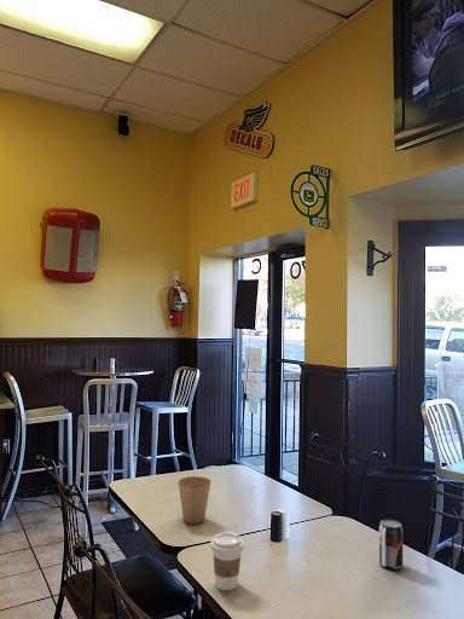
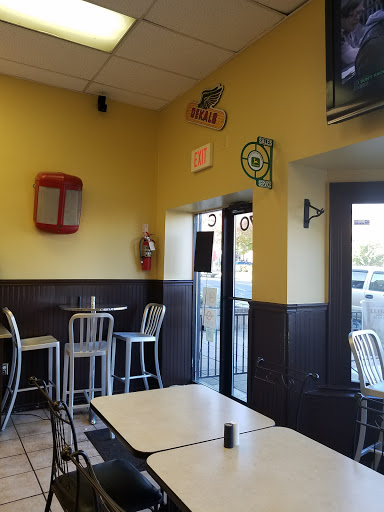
- coffee cup (226, 561)
- beverage can (390, 543)
- paper cup (193, 499)
